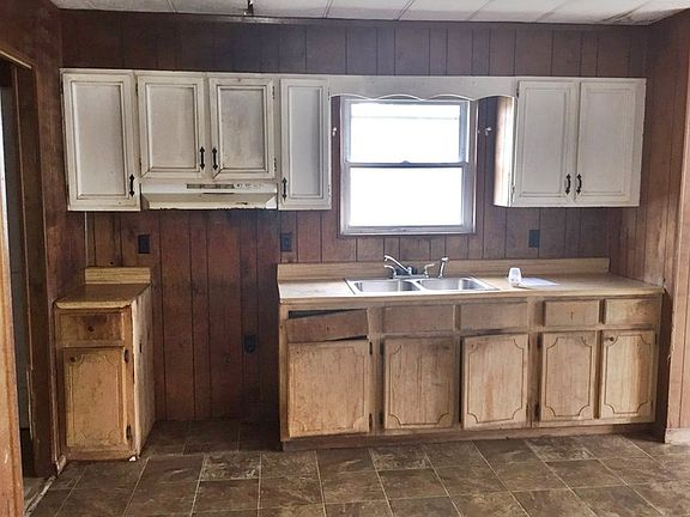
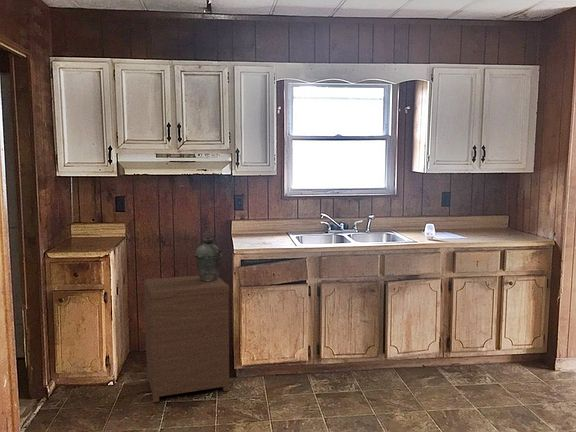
+ kettle (208, 258)
+ nightstand (185, 333)
